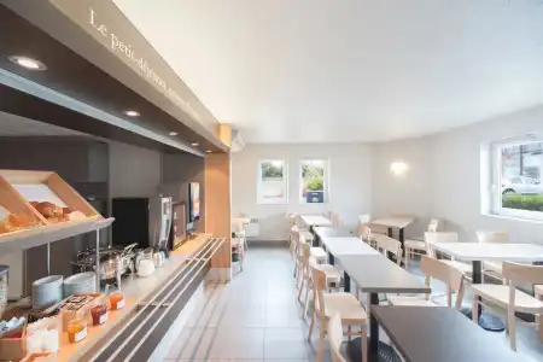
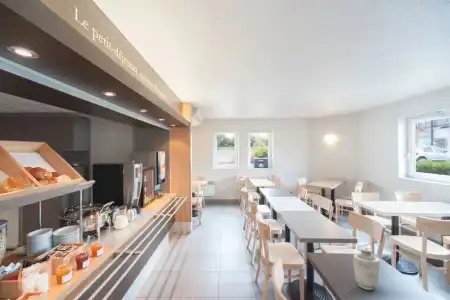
+ vase (366, 267)
